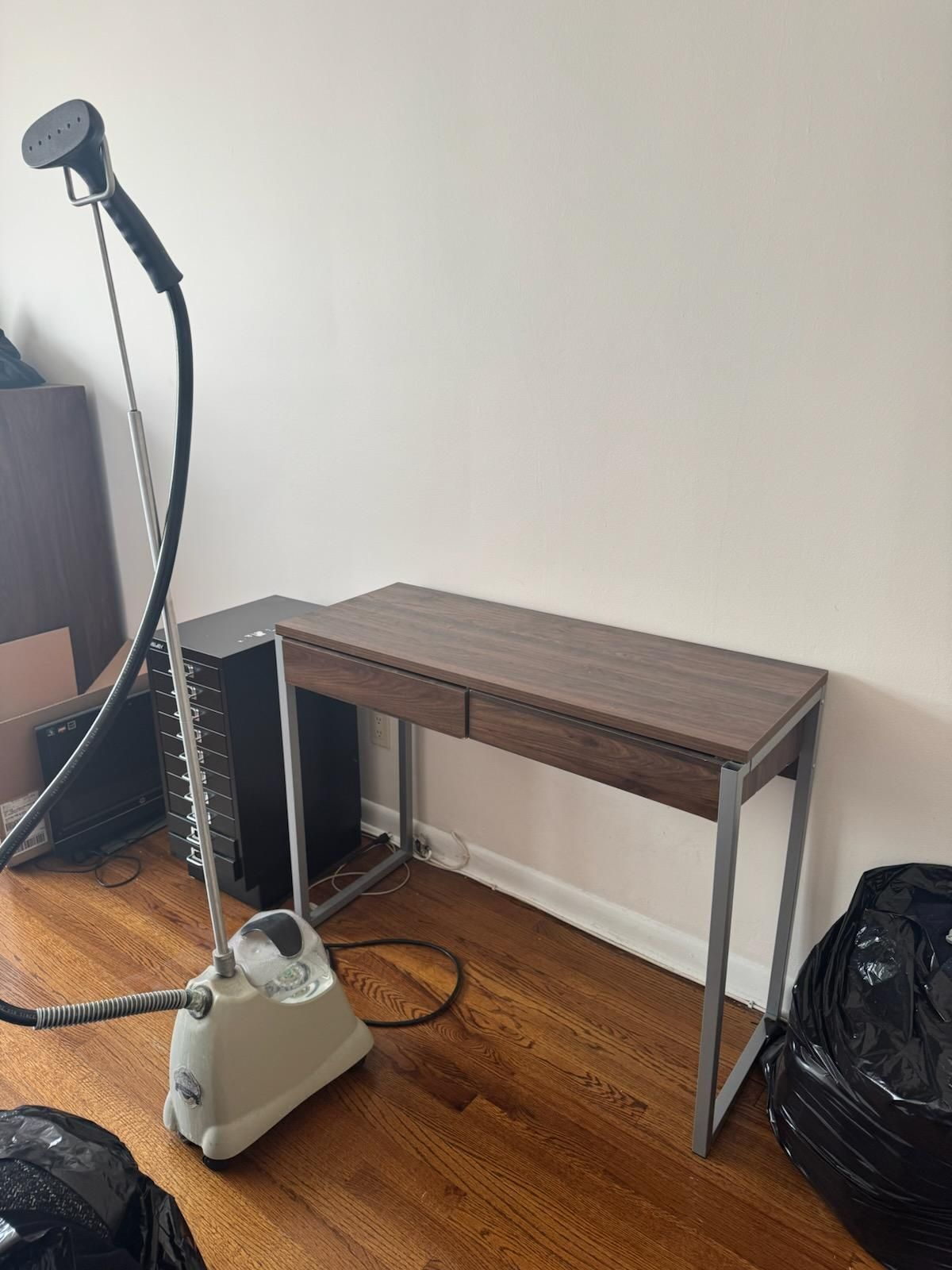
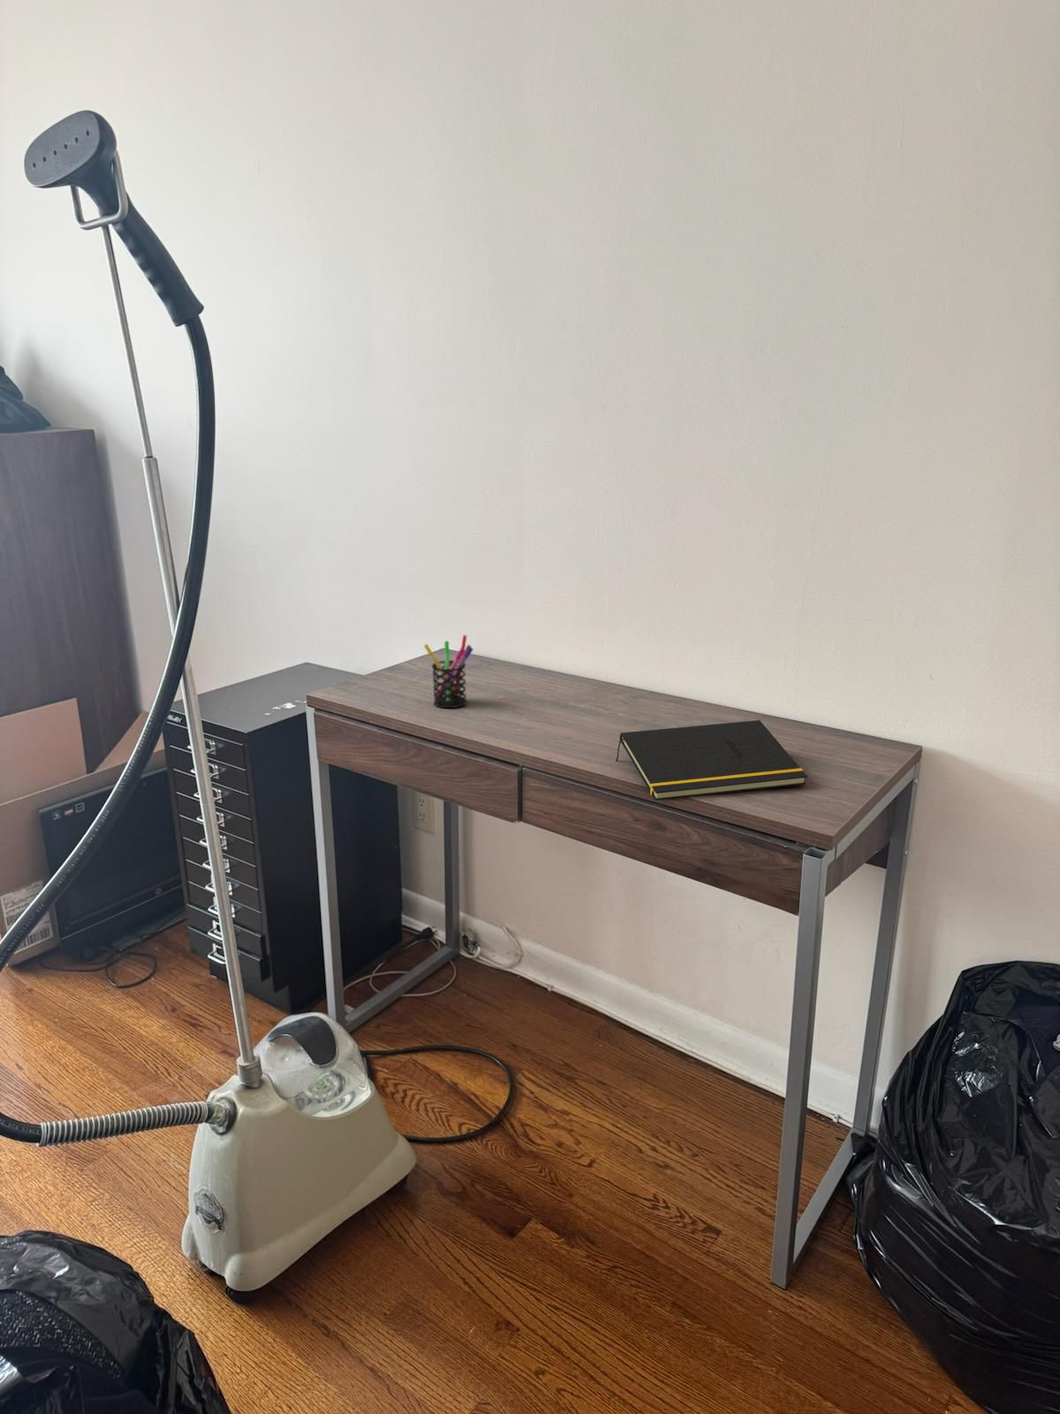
+ notepad (710, 757)
+ pen holder (450, 668)
